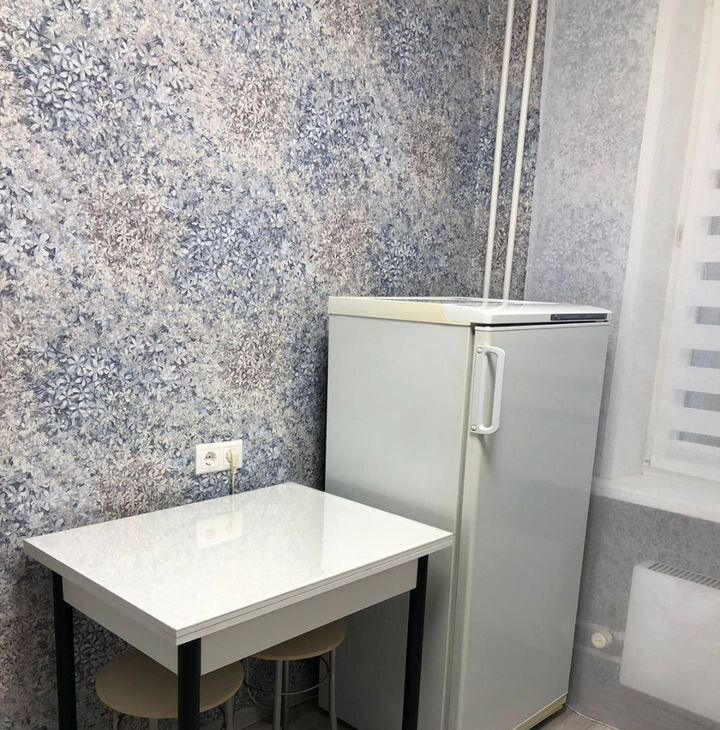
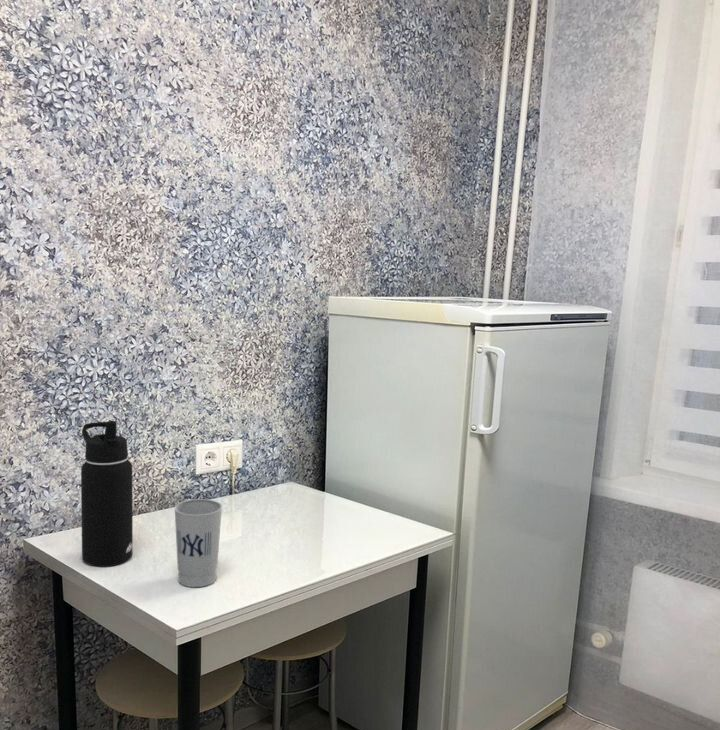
+ cup (198, 543)
+ water bottle (105, 486)
